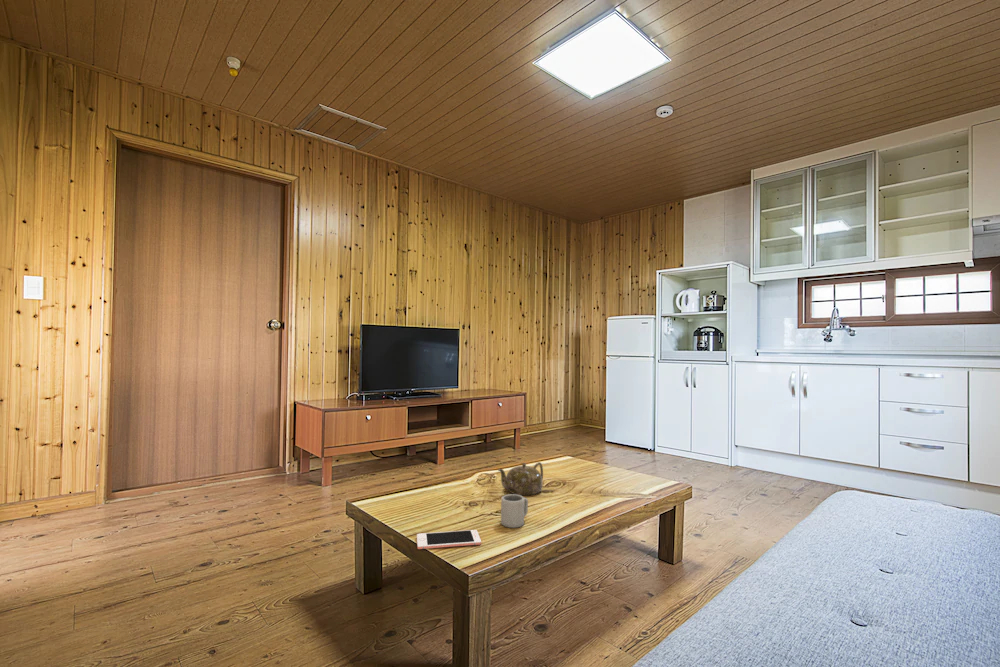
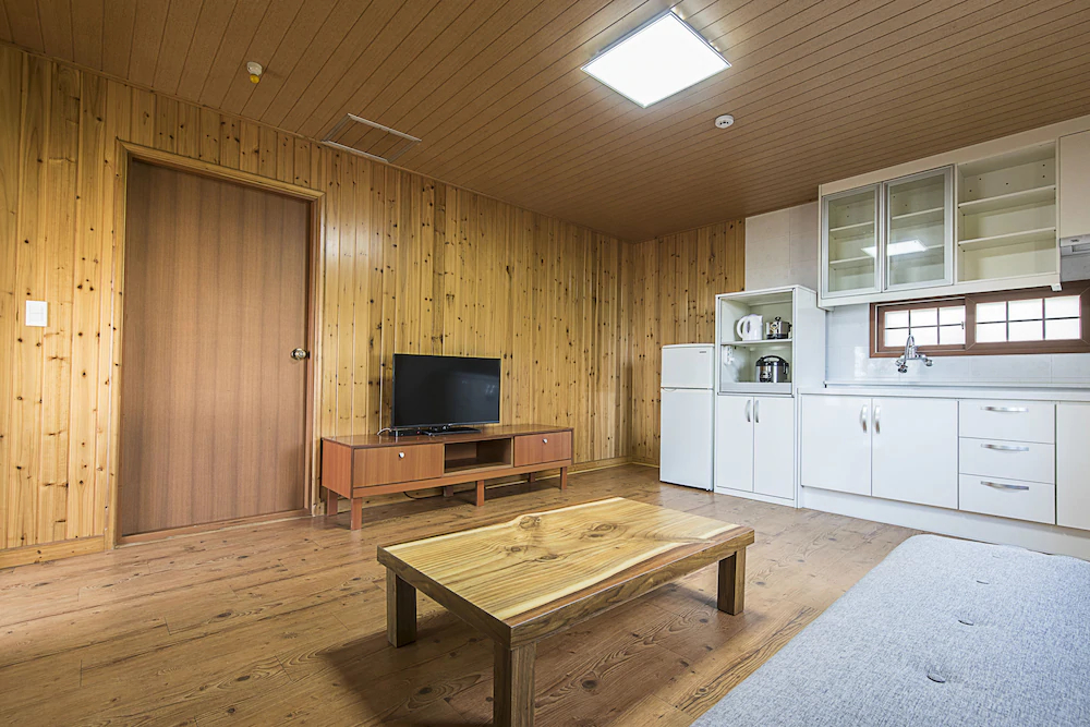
- cell phone (448, 539)
- teapot (521, 477)
- cup (515, 509)
